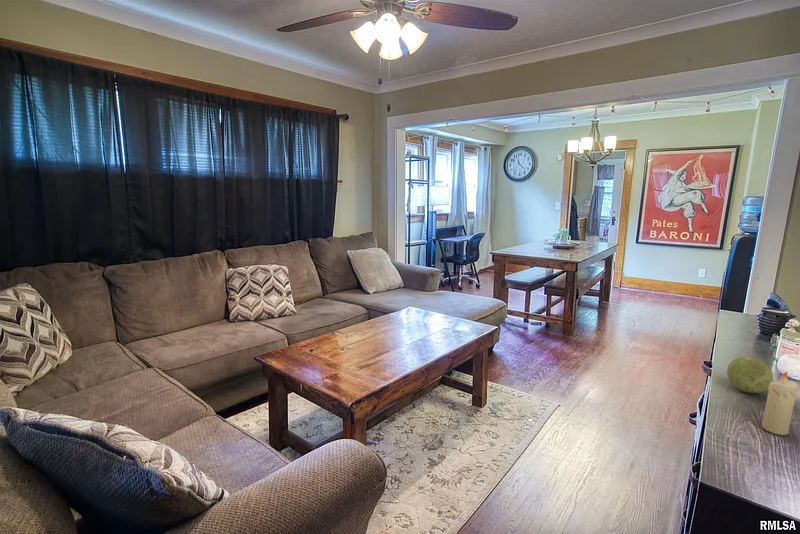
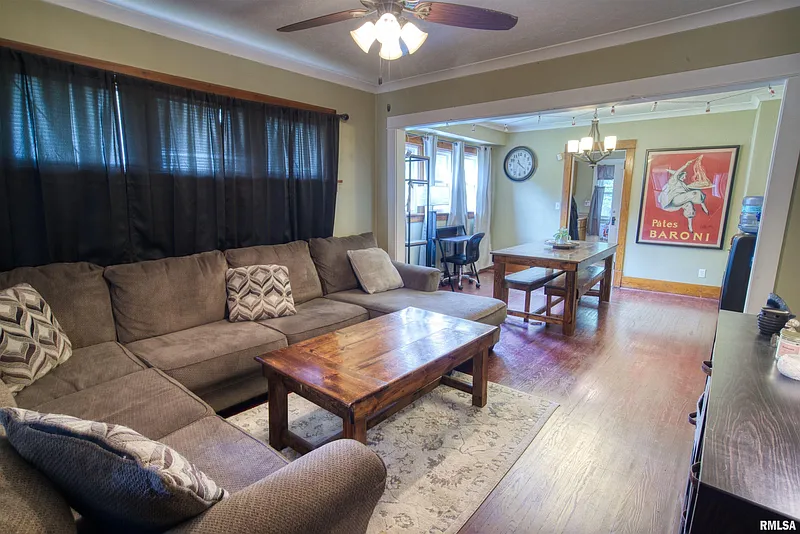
- candle (780, 401)
- decorative ball (749, 374)
